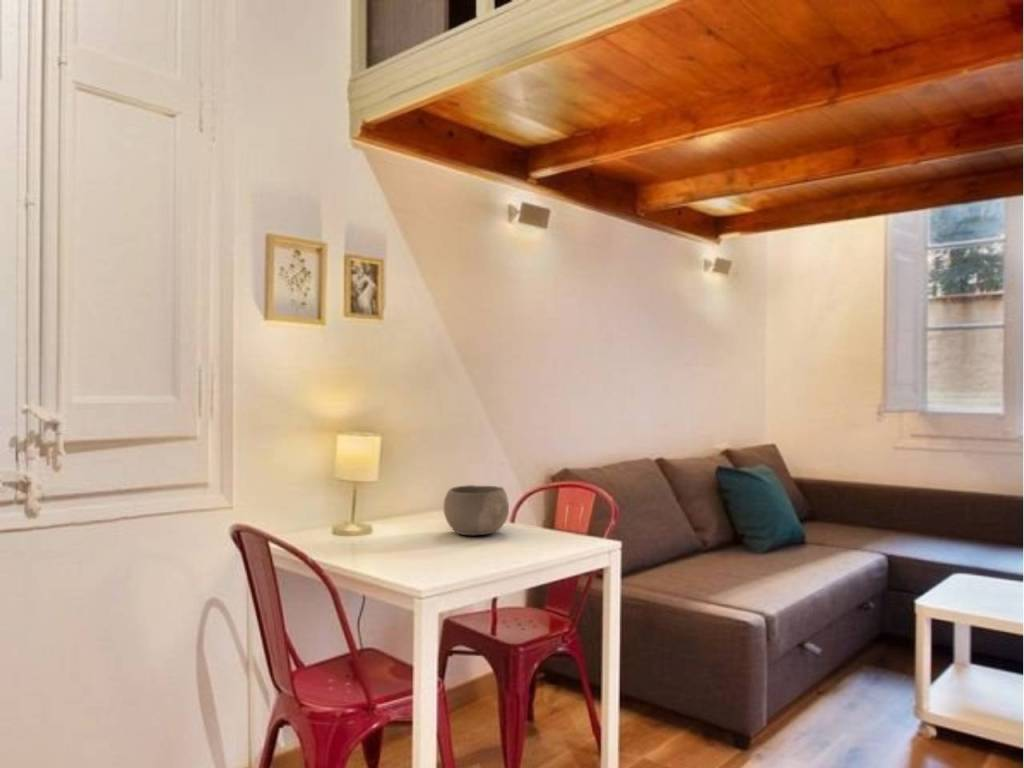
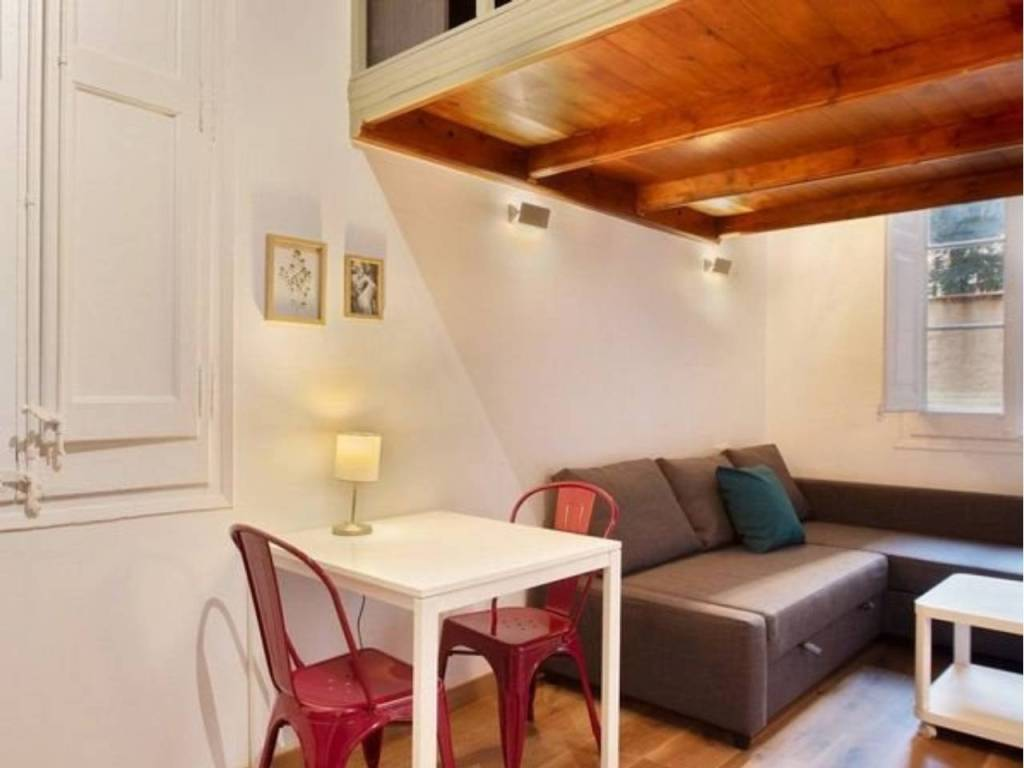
- bowl (476, 510)
